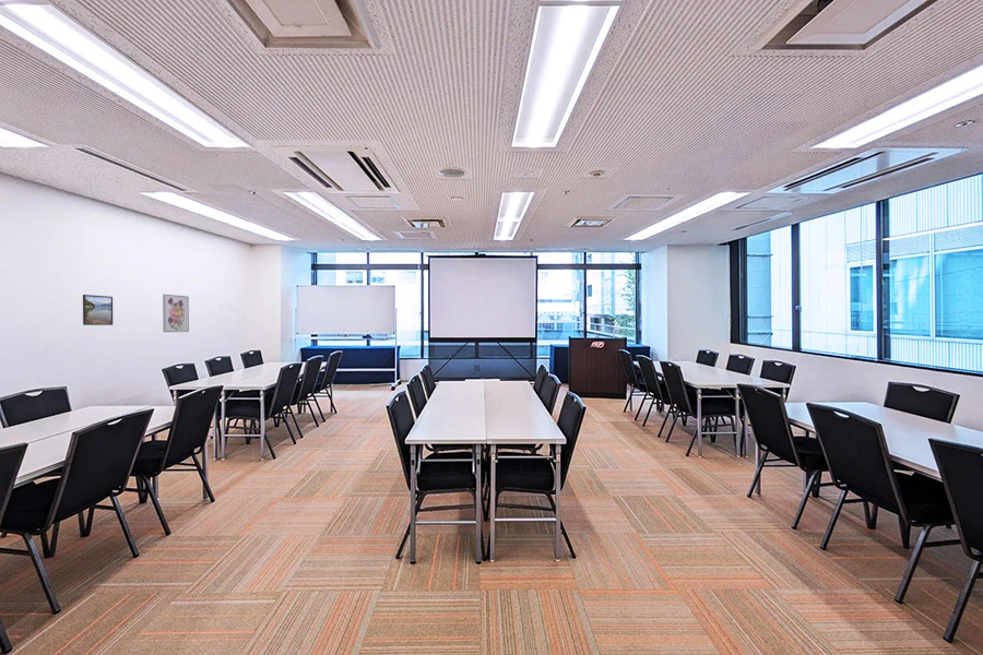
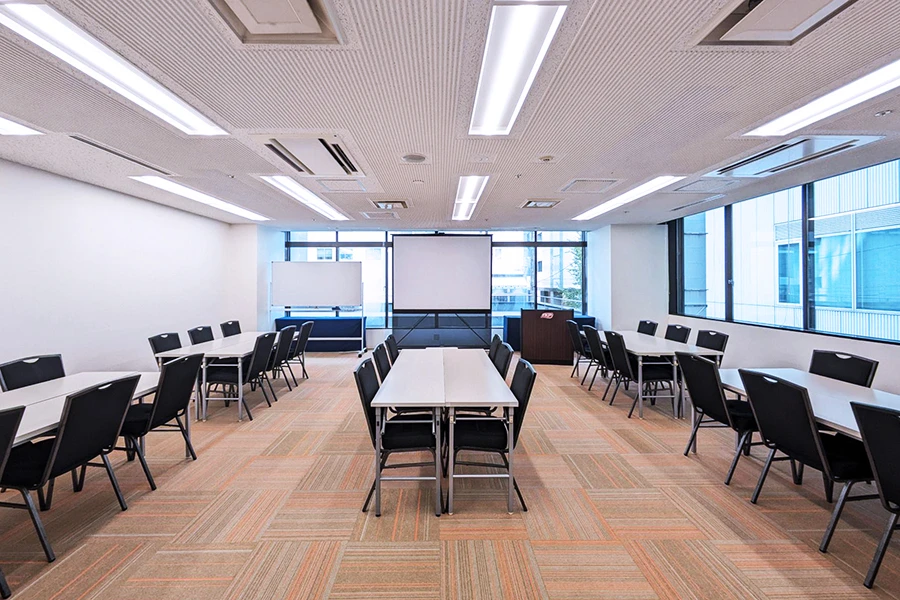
- wall art (176, 313)
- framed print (98, 310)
